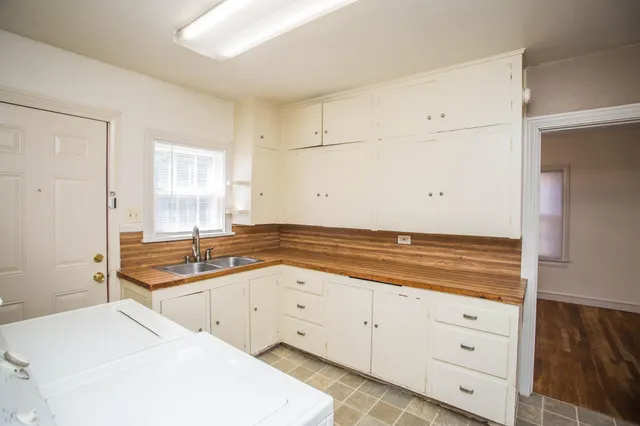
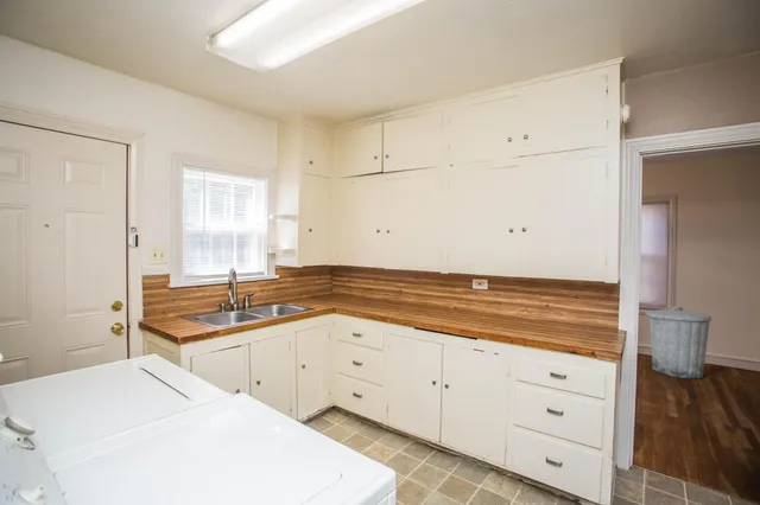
+ trash can (677, 339)
